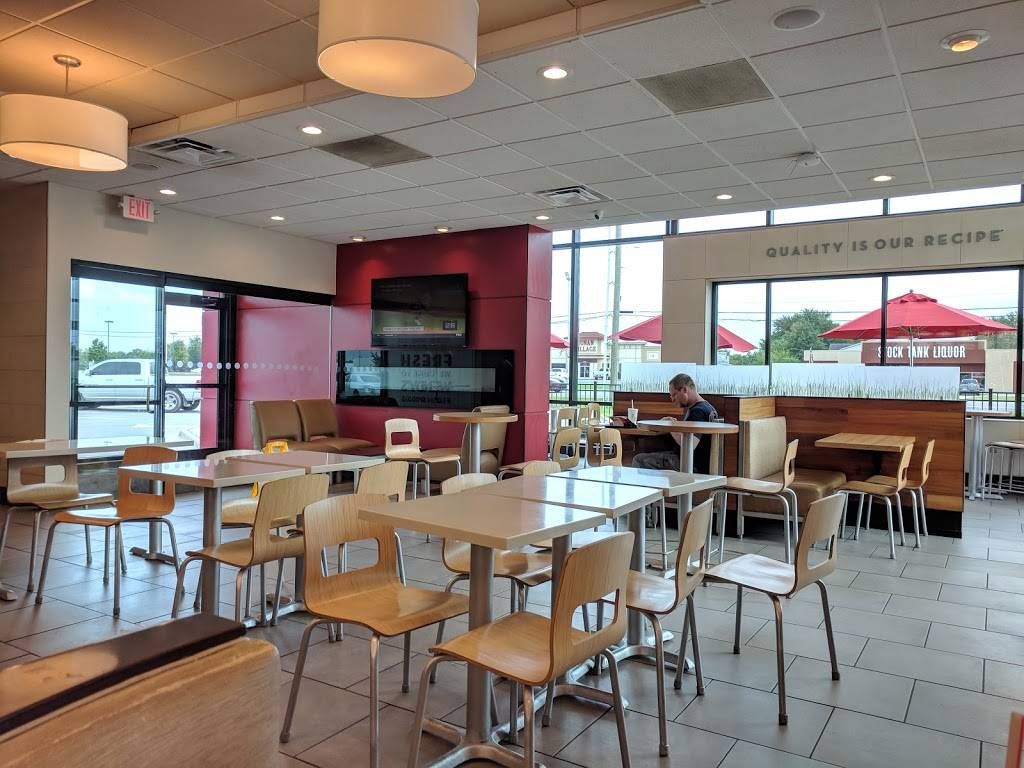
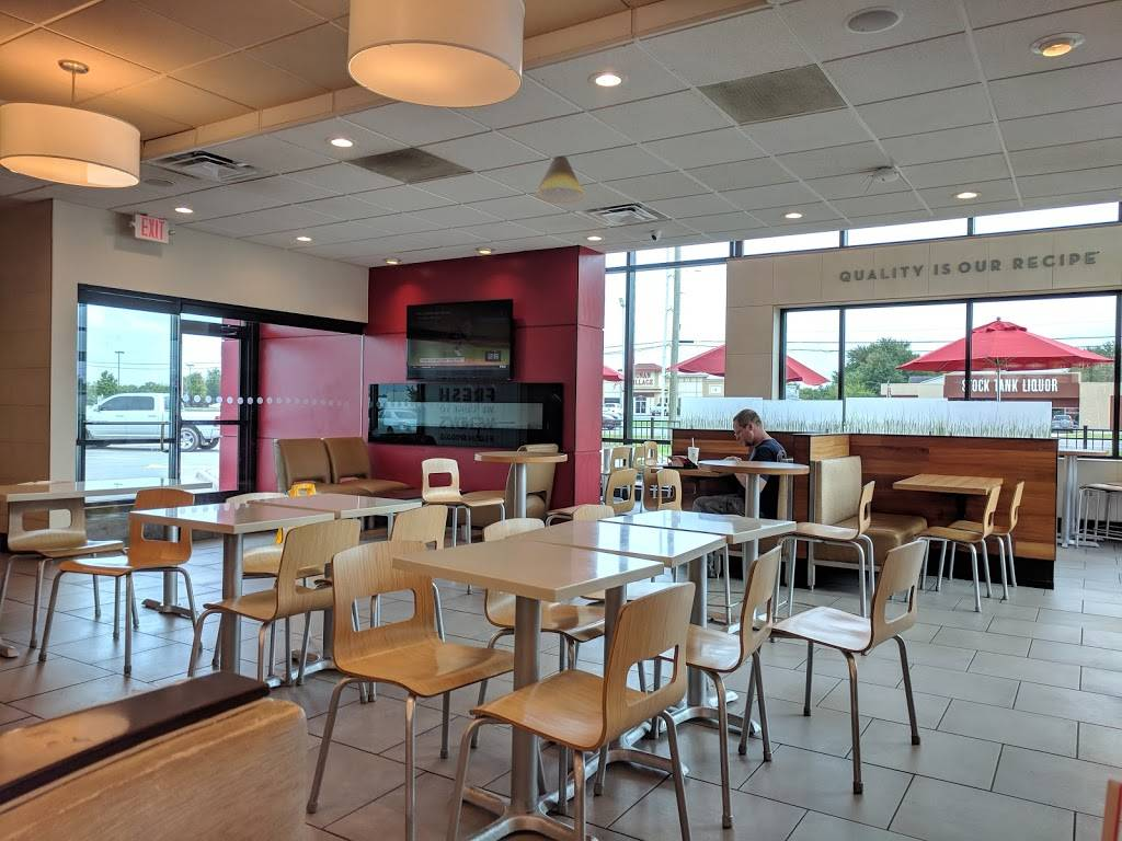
+ lamp shade (560, 176)
